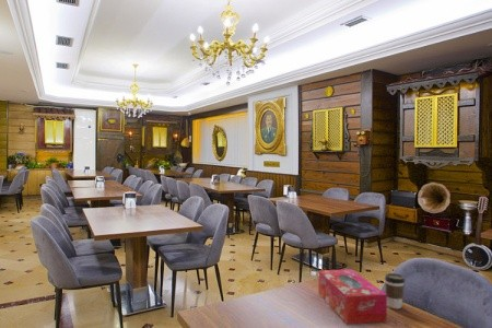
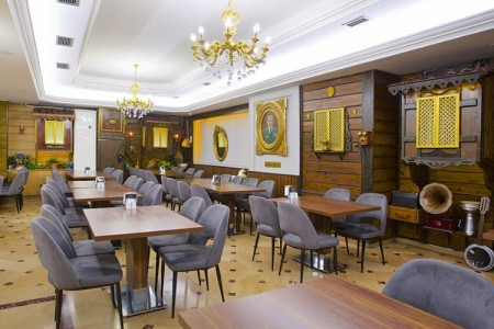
- tissue box (349, 293)
- coffee cup (394, 291)
